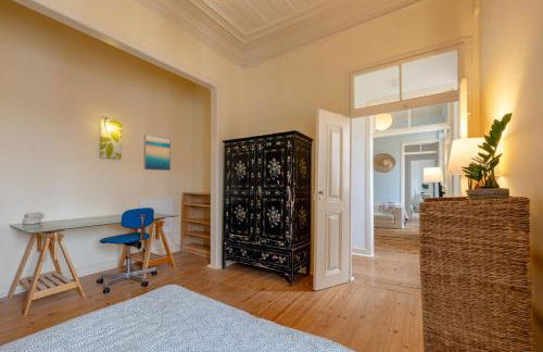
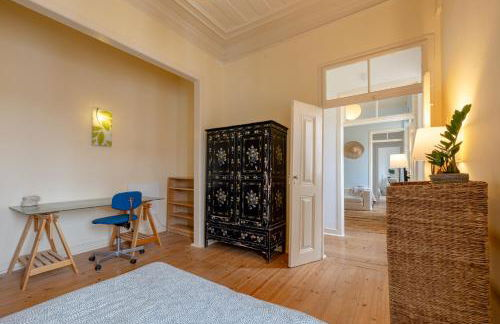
- wall art (157, 153)
